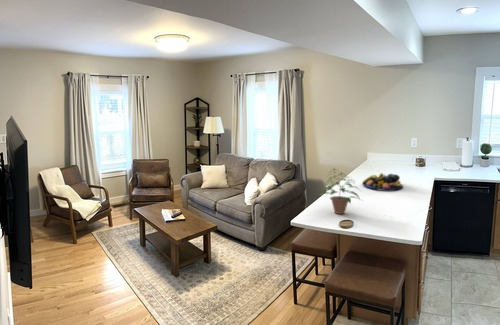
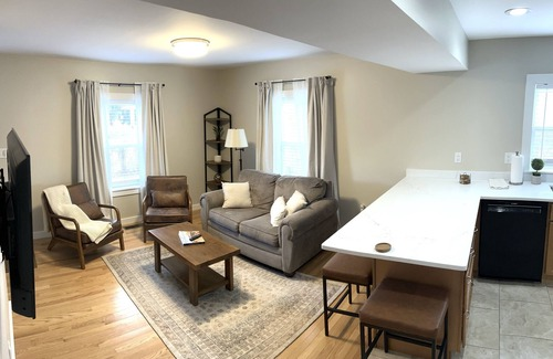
- potted plant (341, 190)
- fruit bowl (382, 179)
